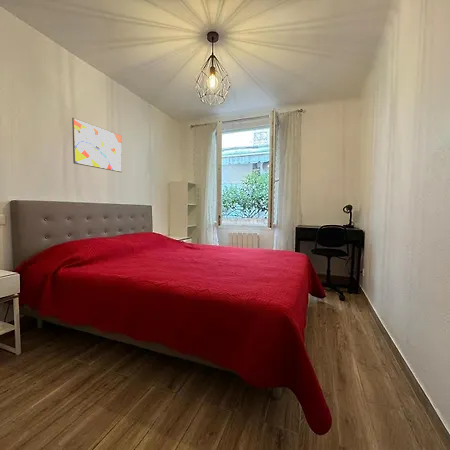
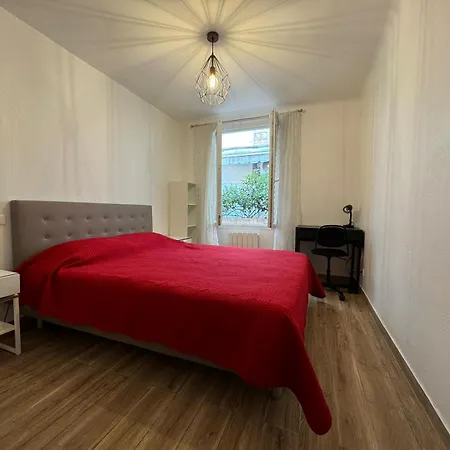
- wall art (99, 148)
